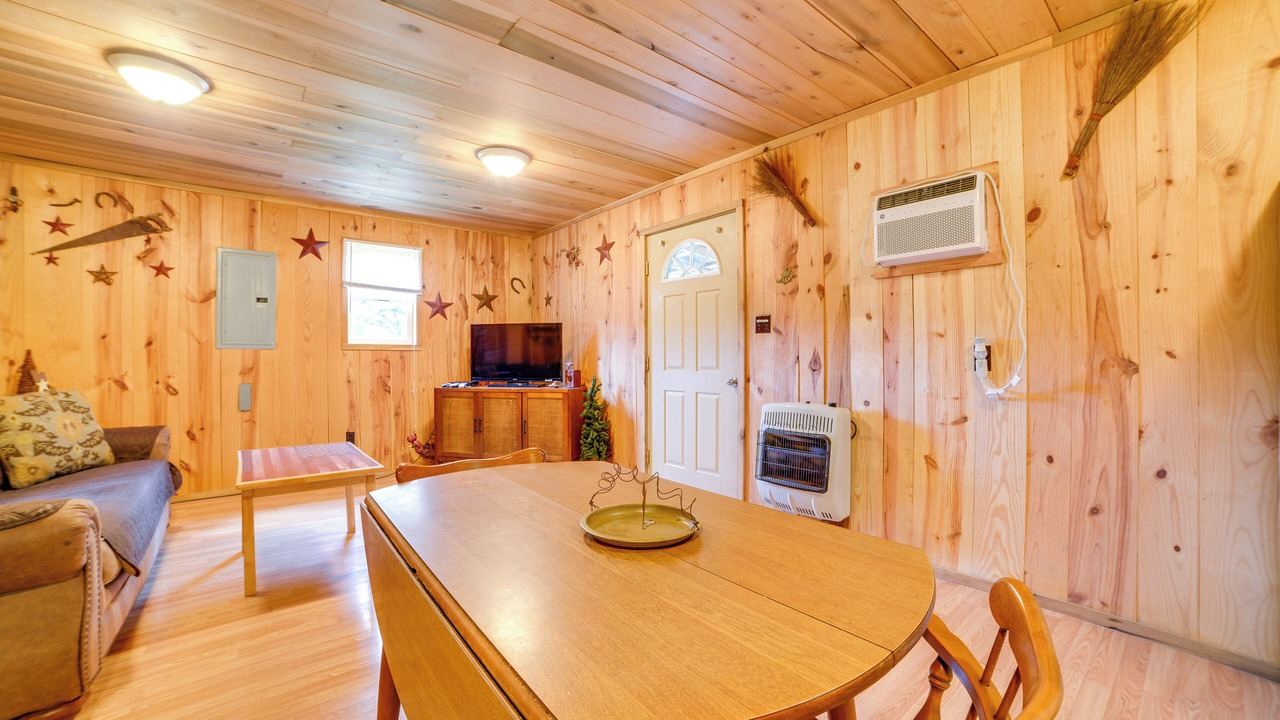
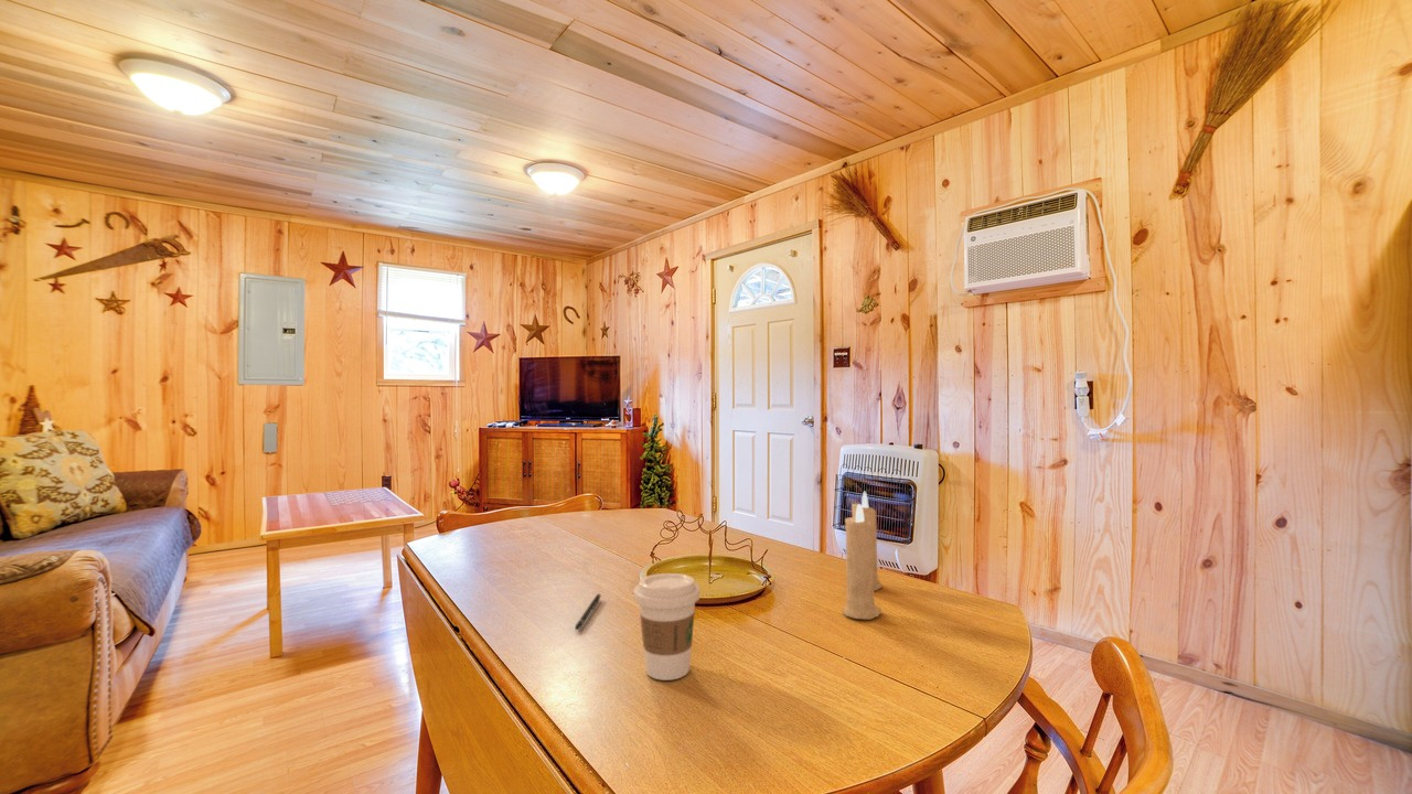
+ candle (863, 547)
+ coffee cup (667, 624)
+ pen (588, 611)
